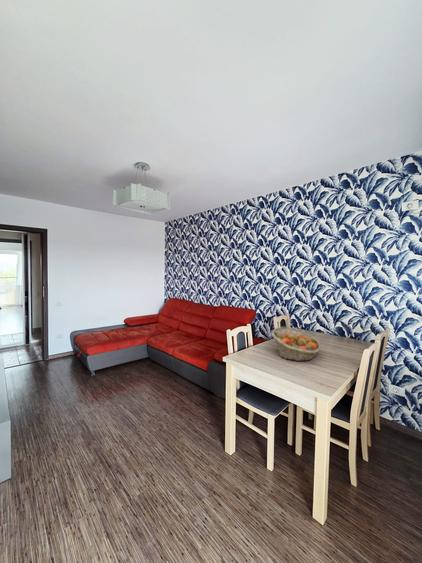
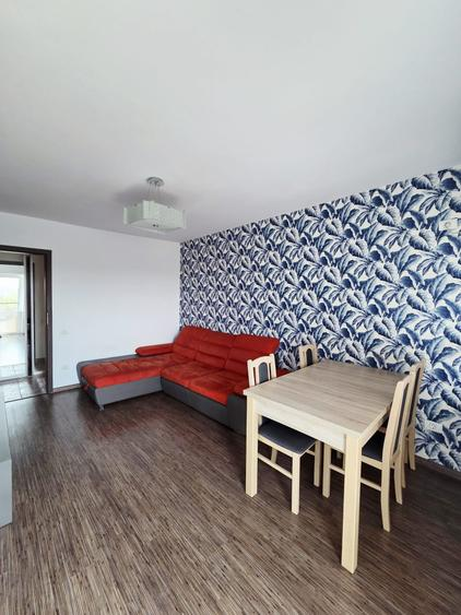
- fruit basket (295, 342)
